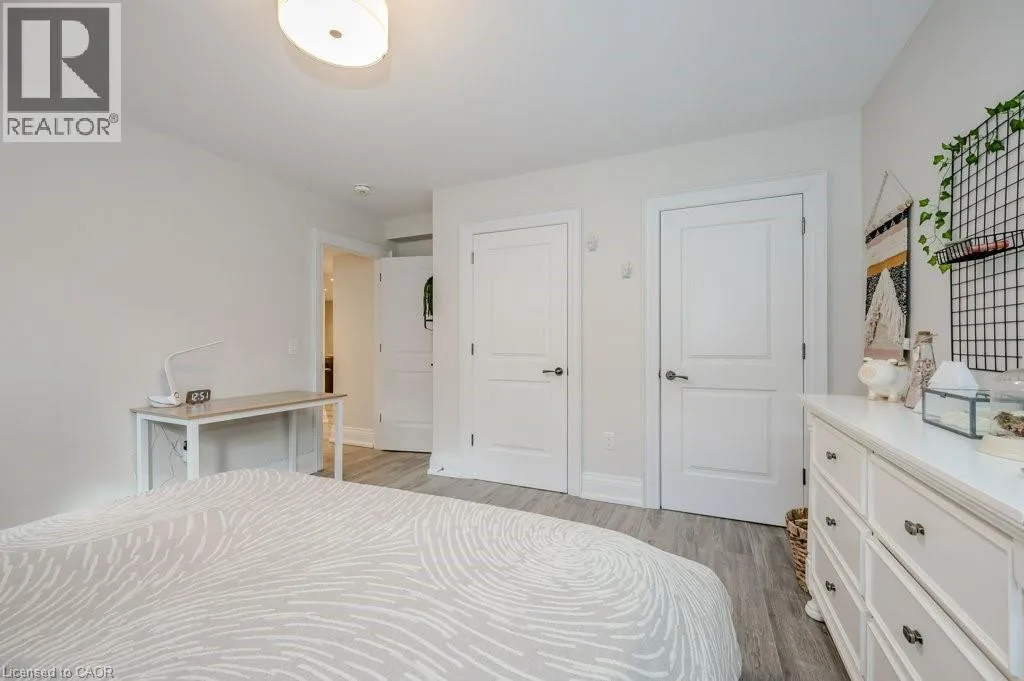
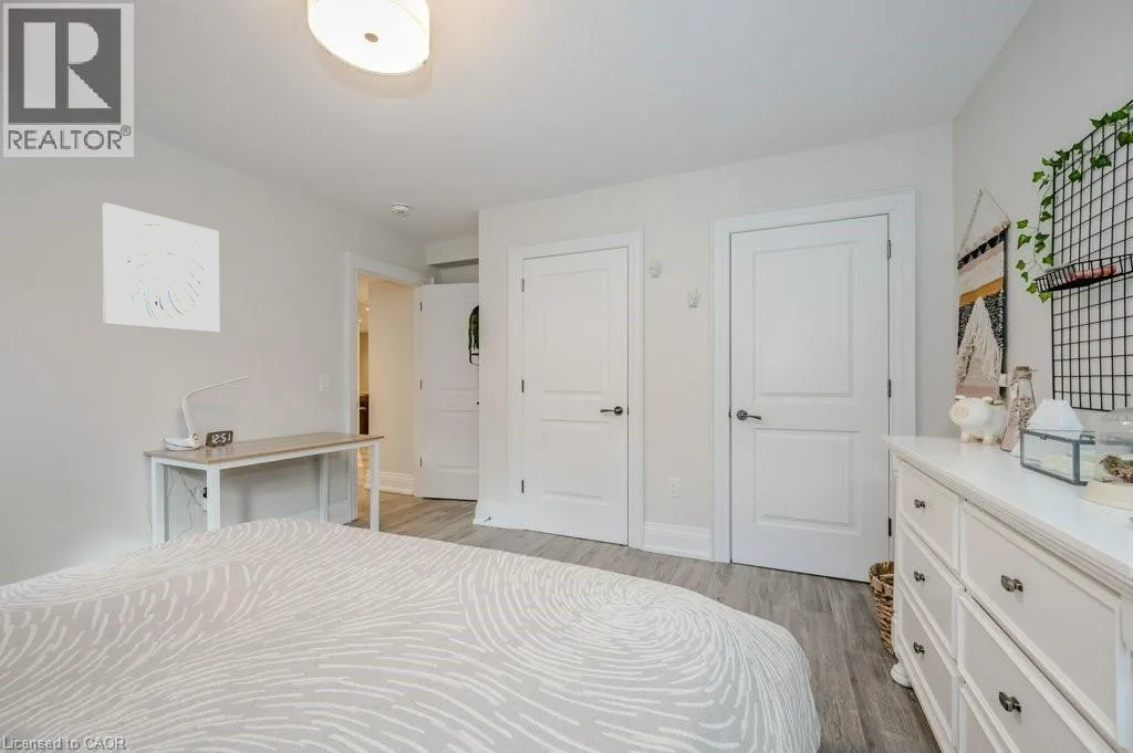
+ wall art (166, 273)
